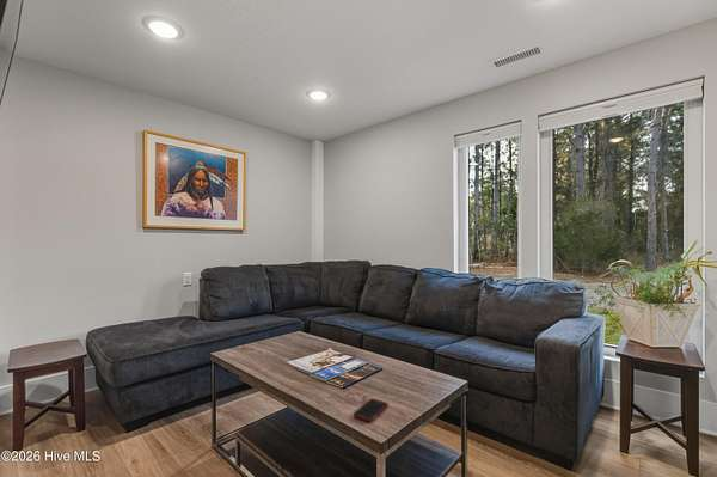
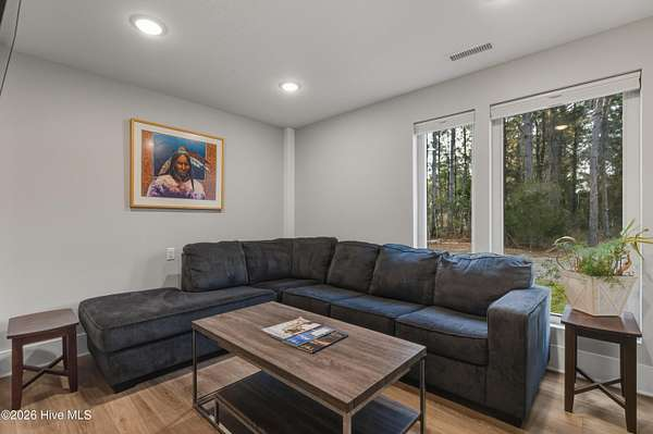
- cell phone (370, 409)
